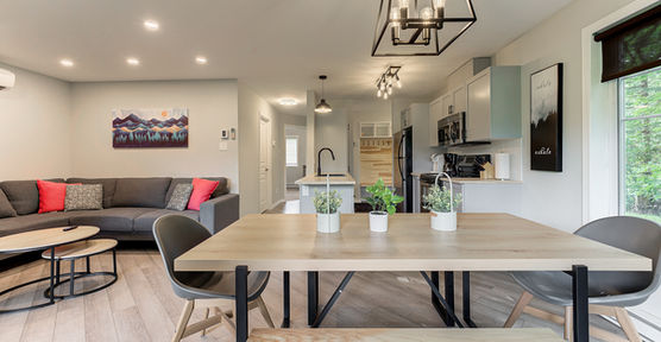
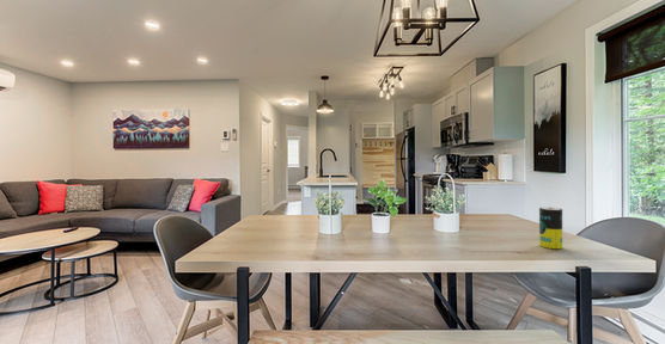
+ candle (550, 226)
